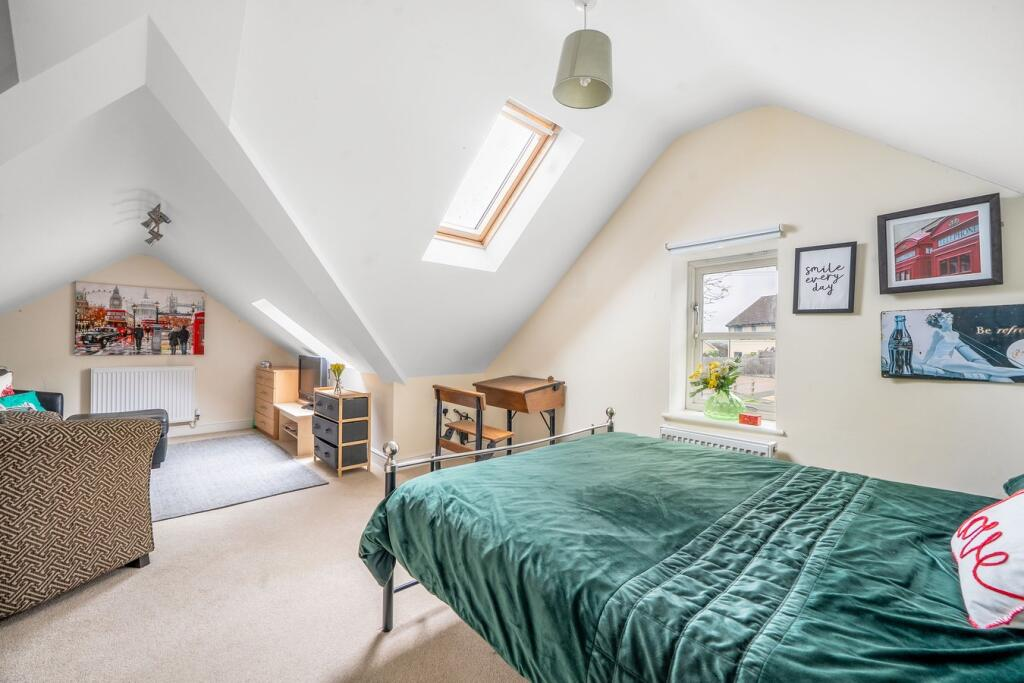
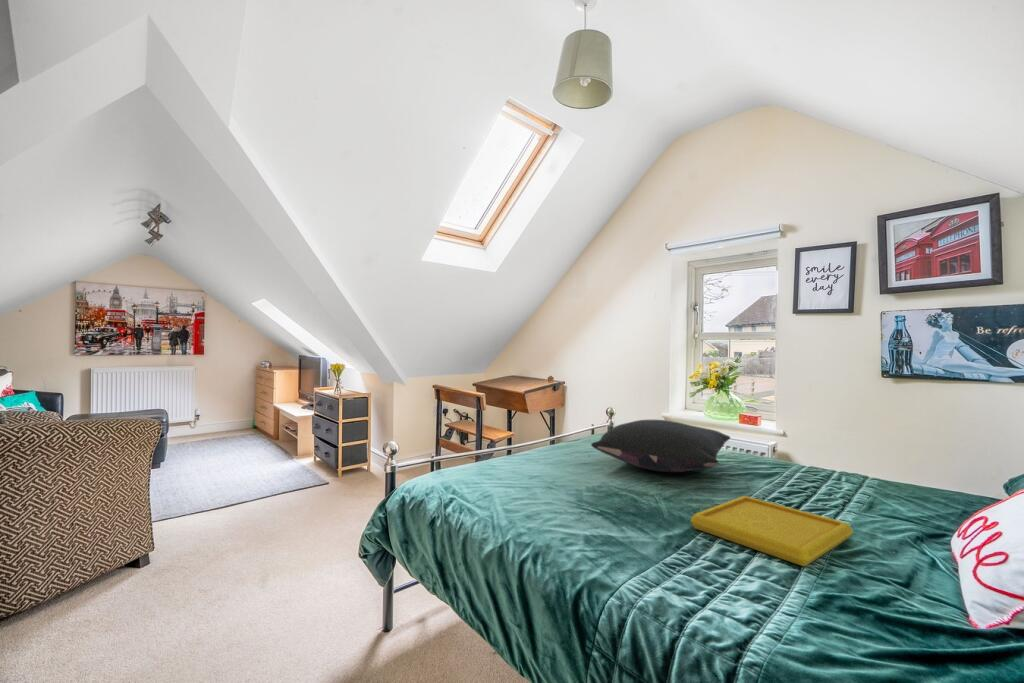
+ pillow (664, 442)
+ serving tray (769, 525)
